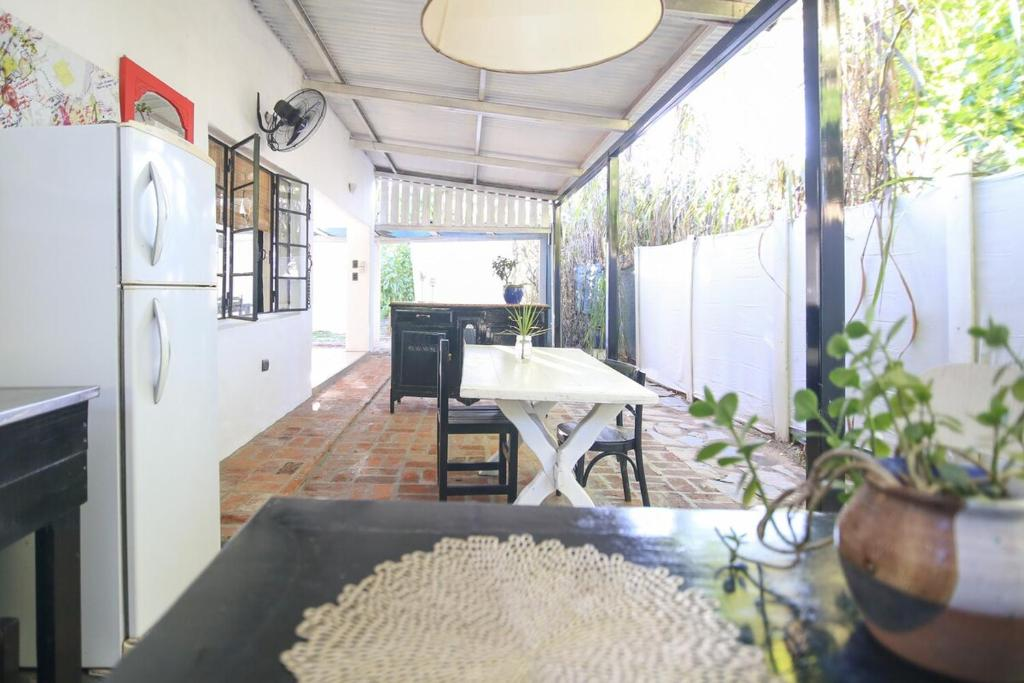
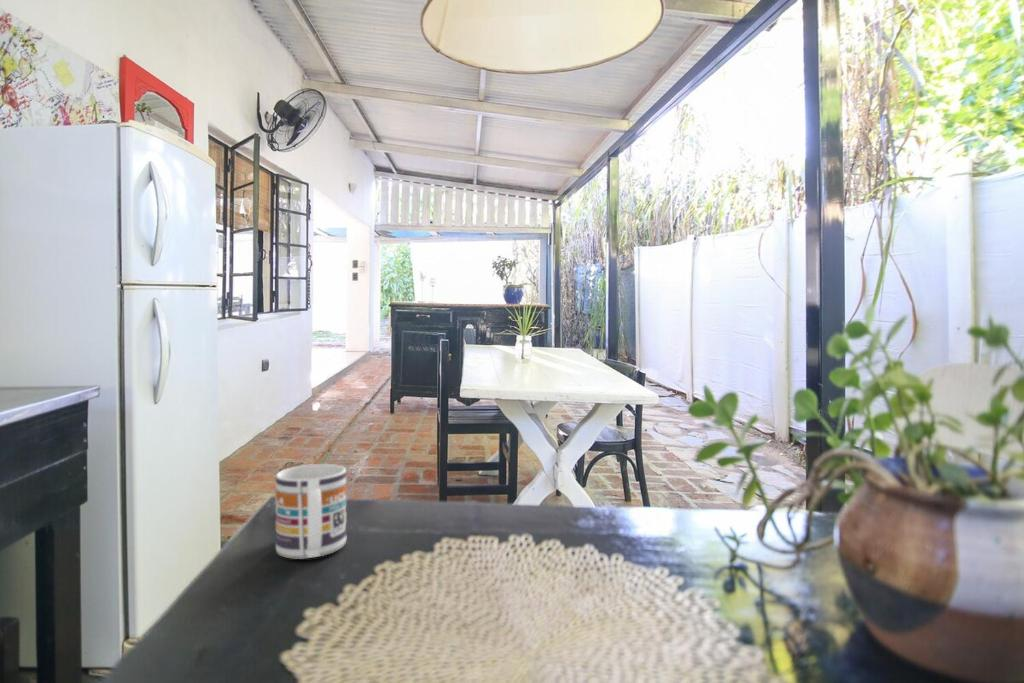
+ mug (309, 510)
